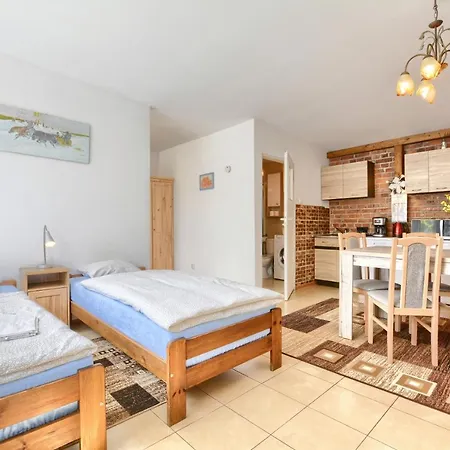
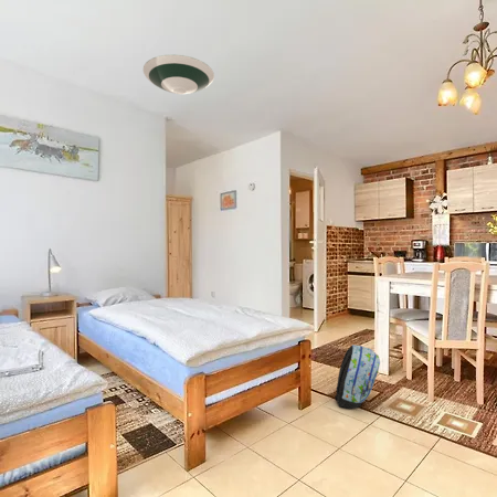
+ backpack (357, 373)
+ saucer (179, 83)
